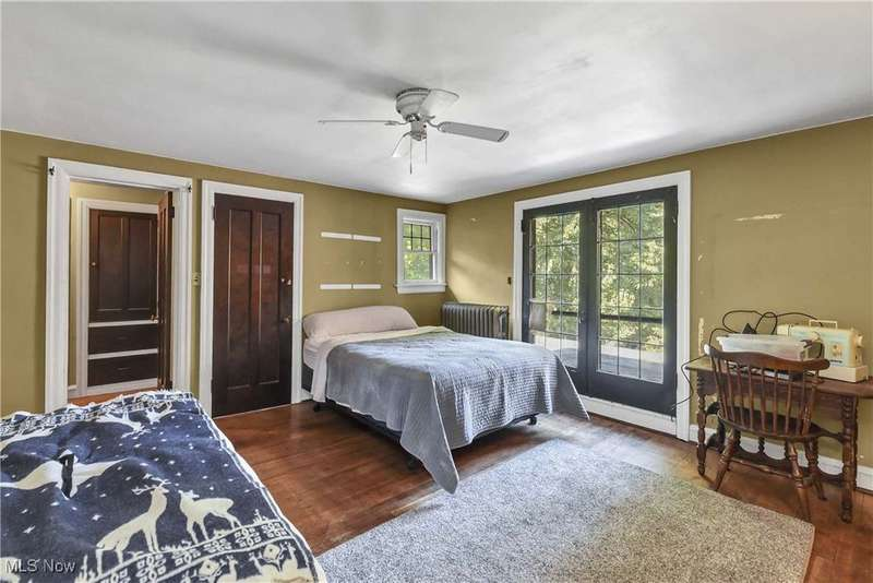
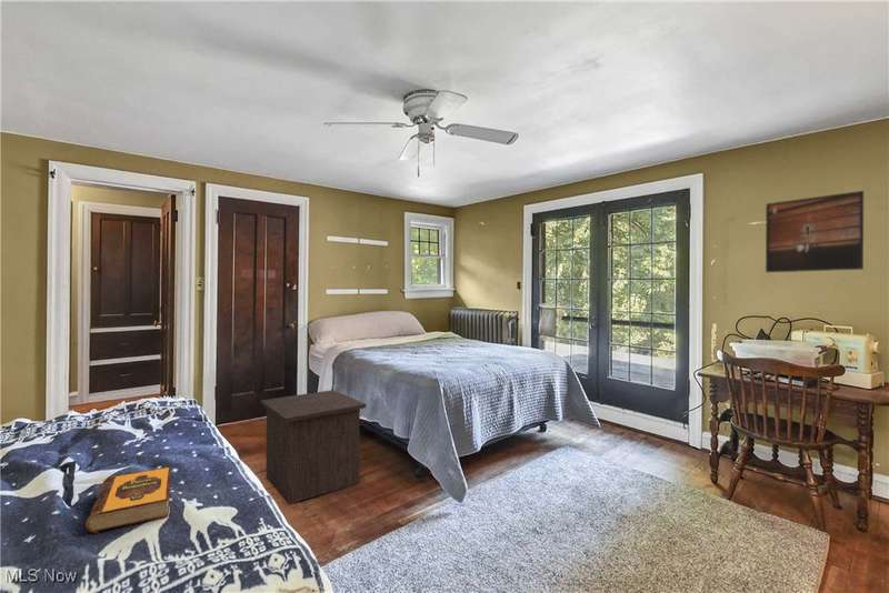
+ nightstand (311, 440)
+ hardback book (133, 495)
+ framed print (811, 234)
